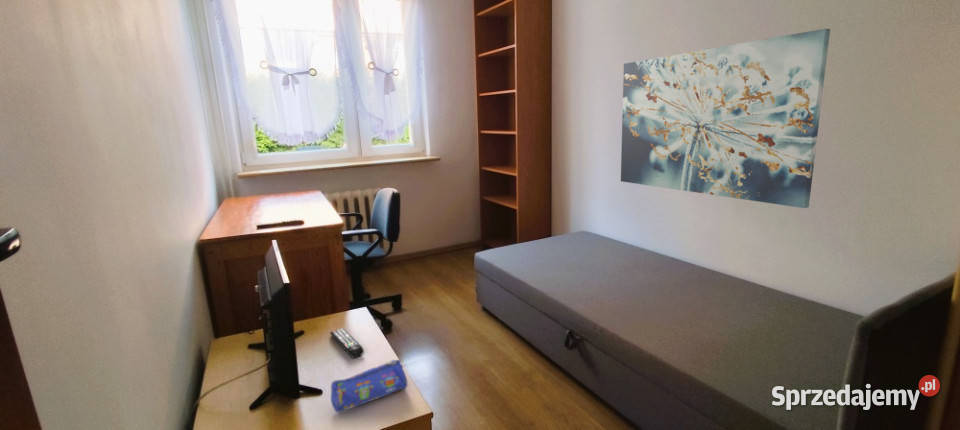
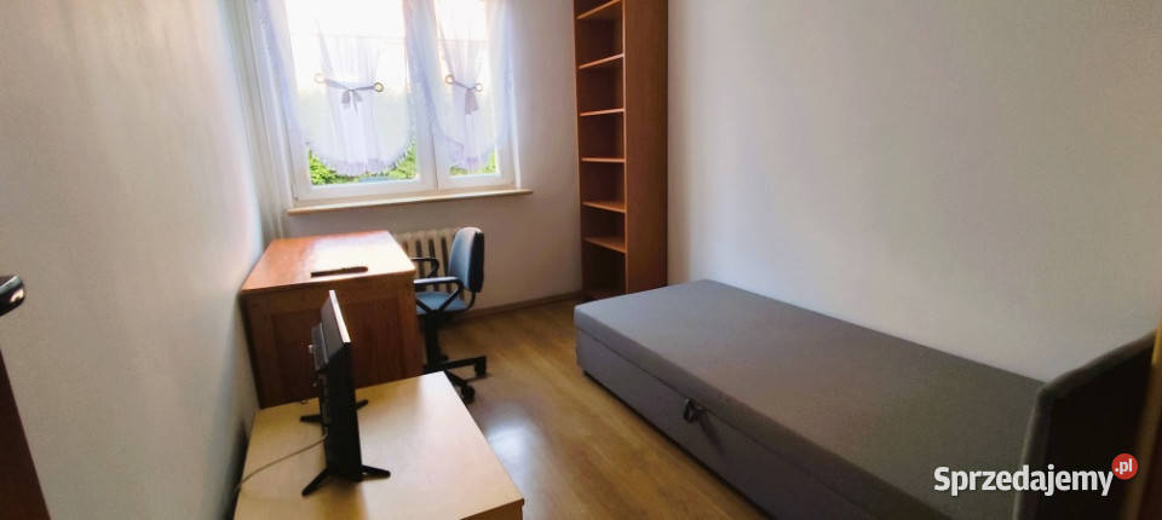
- wall art (700, 123)
- remote control (346, 341)
- pencil case (369, 384)
